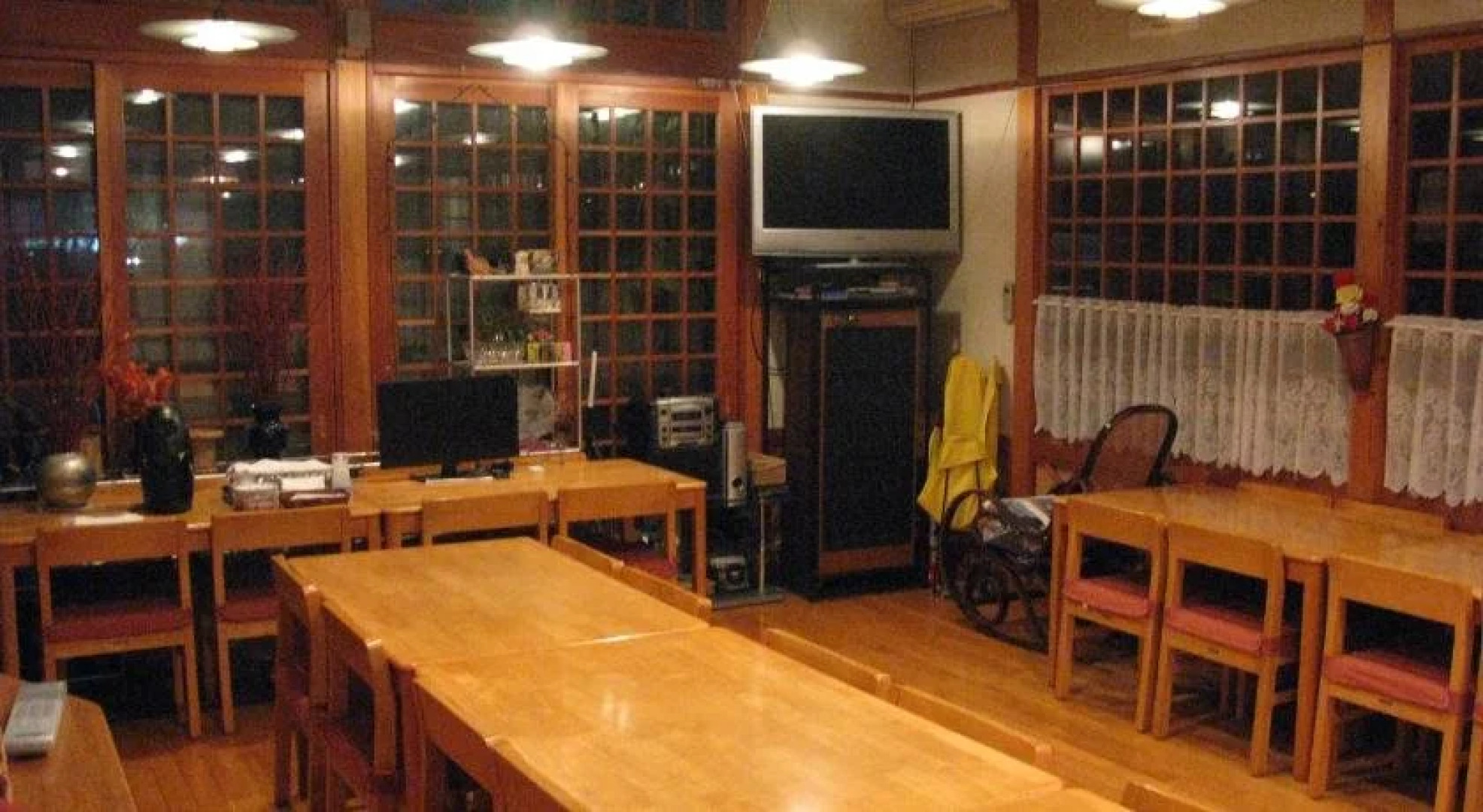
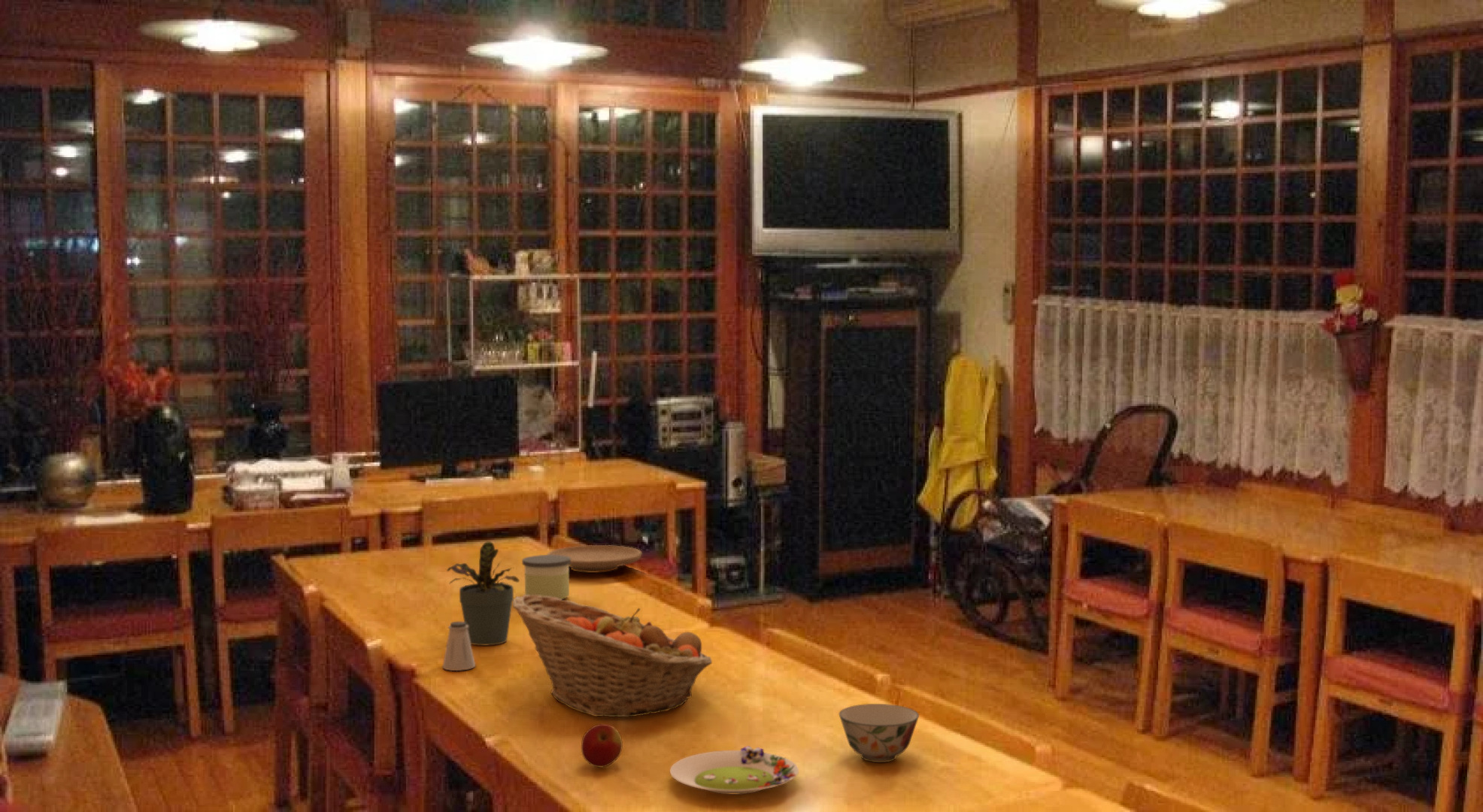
+ candle (547, 578)
+ apple (602, 745)
+ saltshaker (458, 644)
+ plate (594, 560)
+ soup bowl (878, 735)
+ potted plant (481, 591)
+ salad plate (734, 773)
+ fruit basket (610, 647)
